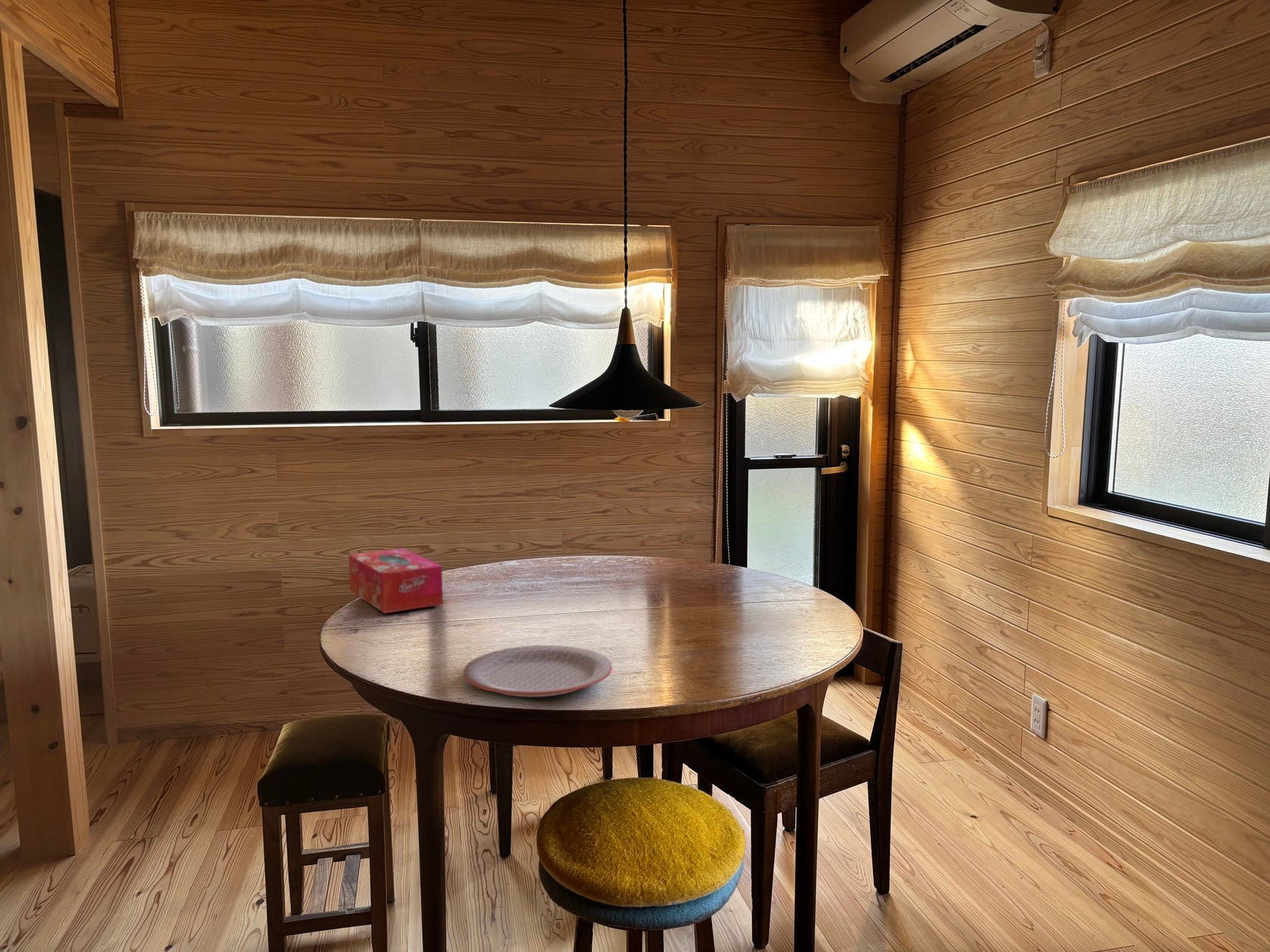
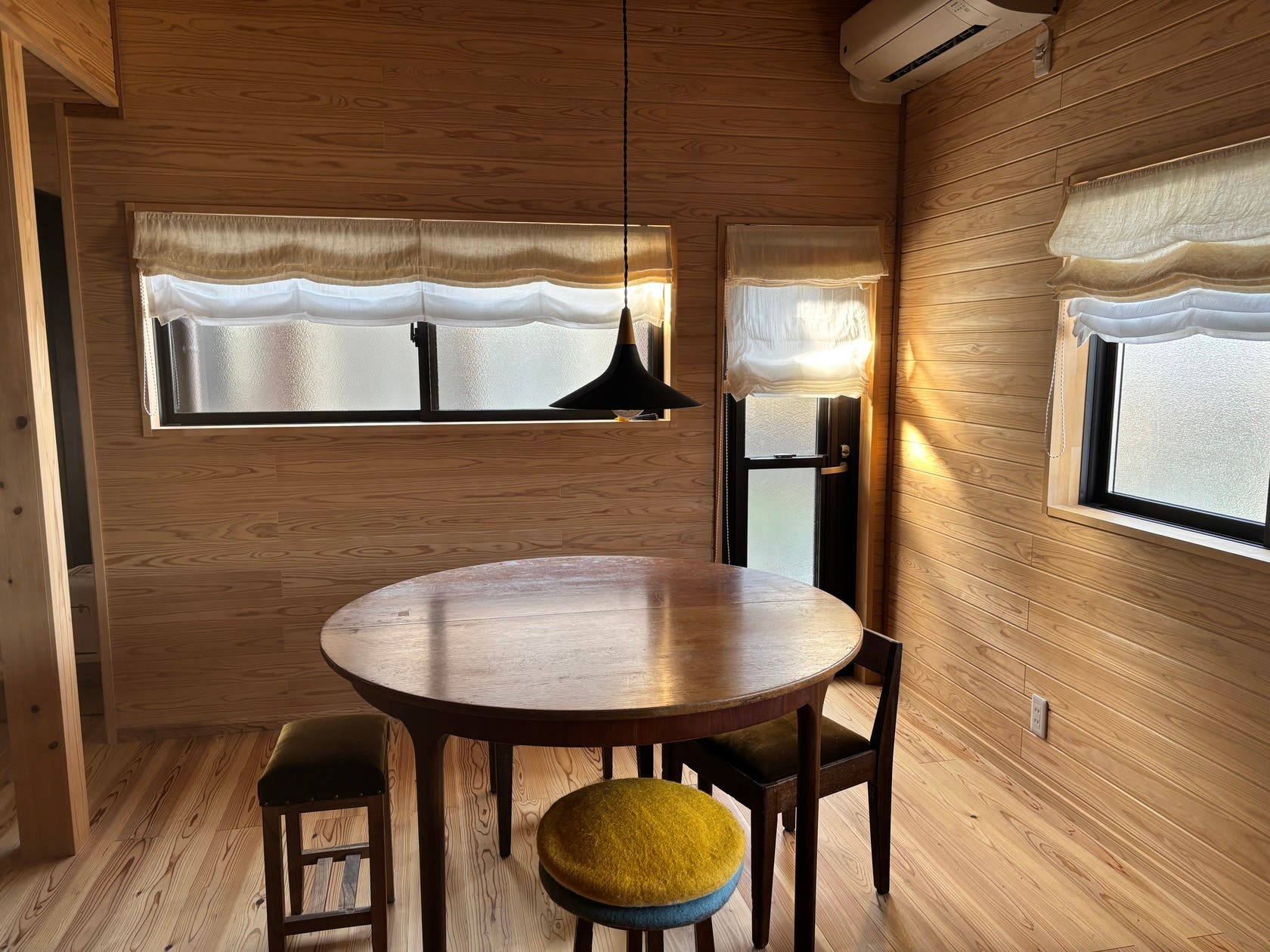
- plate (538, 672)
- tissue box (394, 578)
